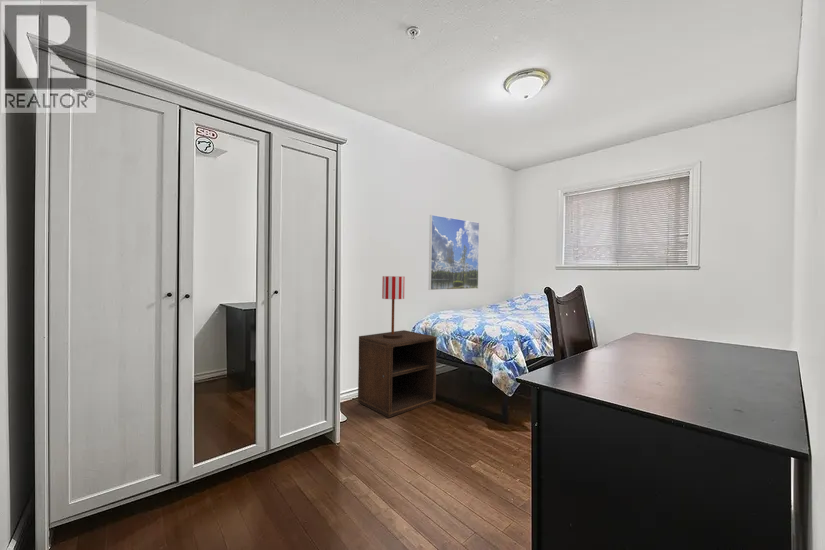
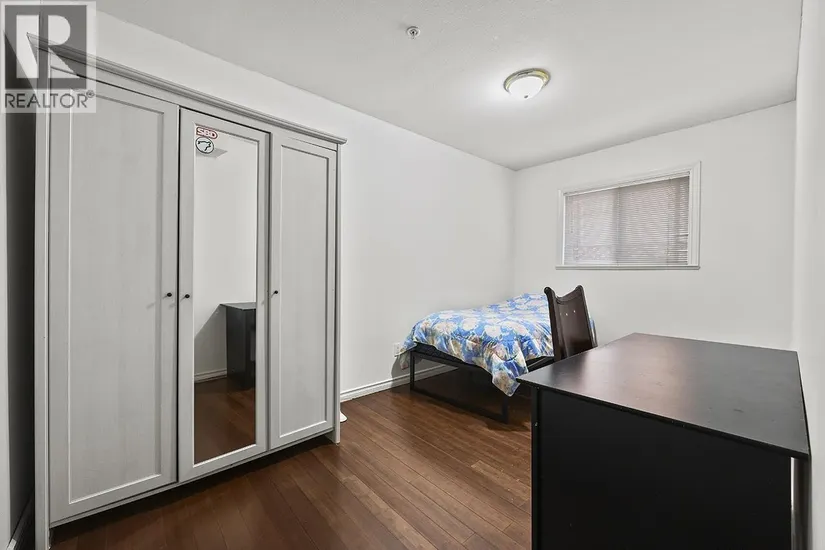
- table lamp (393, 306)
- nightstand (397, 369)
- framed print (455, 254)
